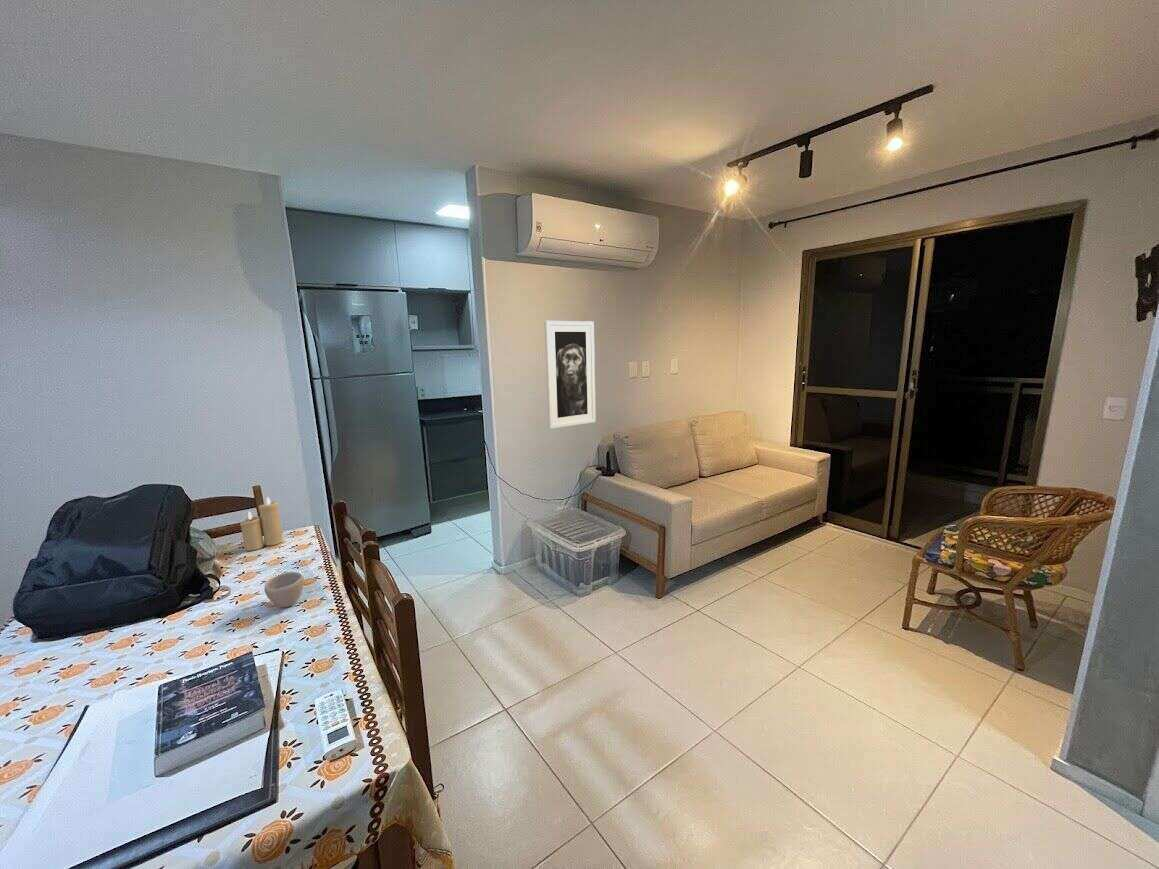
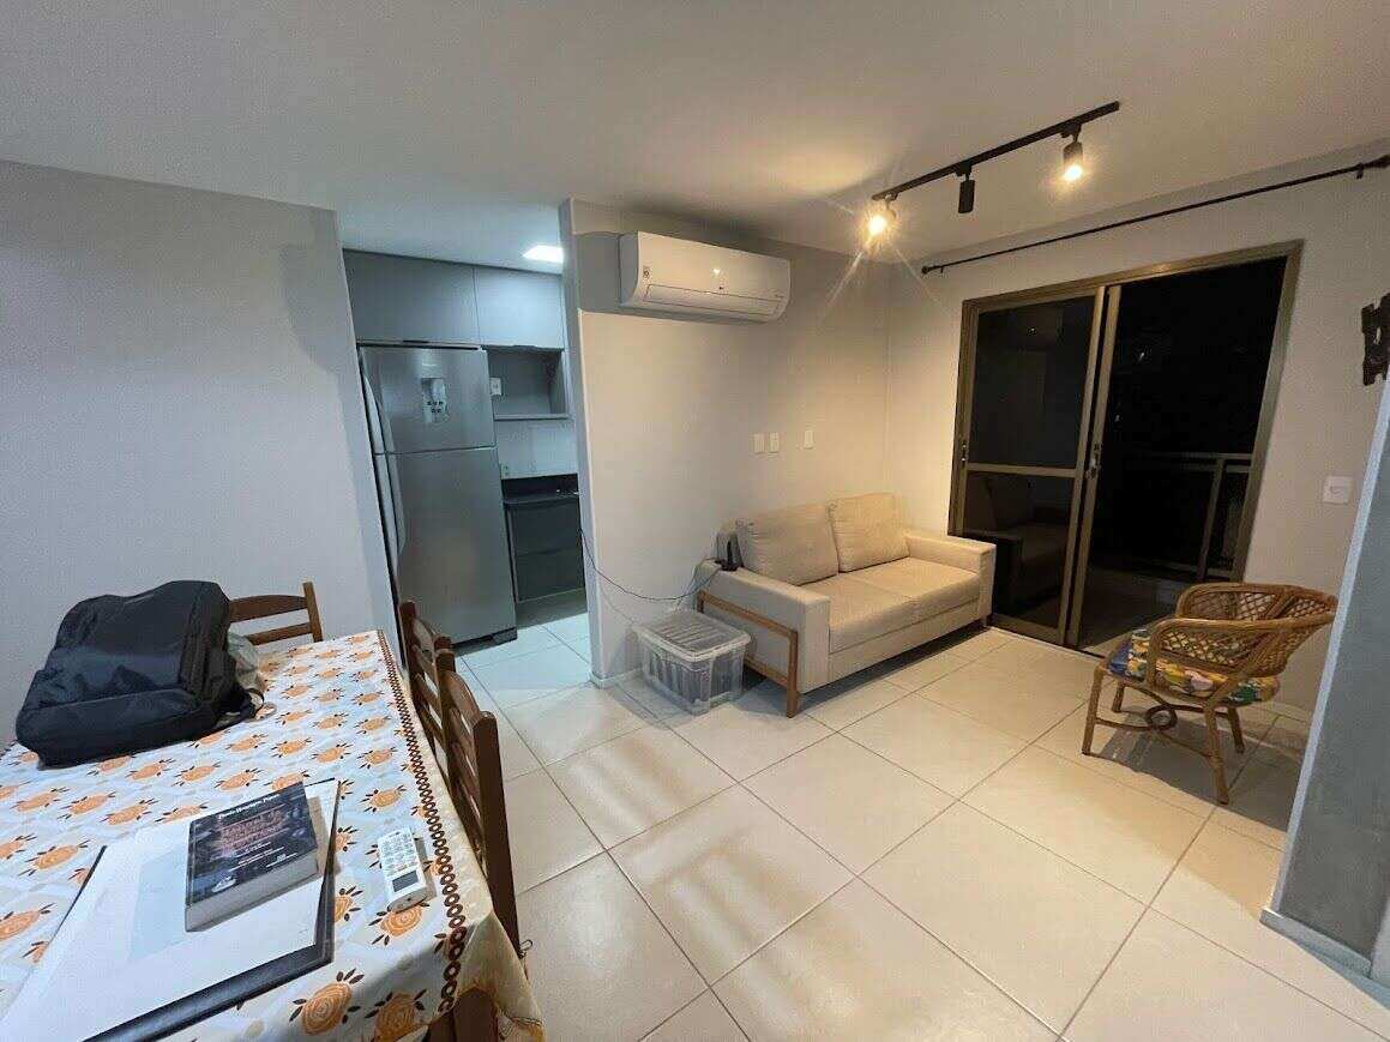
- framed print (571, 374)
- candle (260, 522)
- cup (285, 589)
